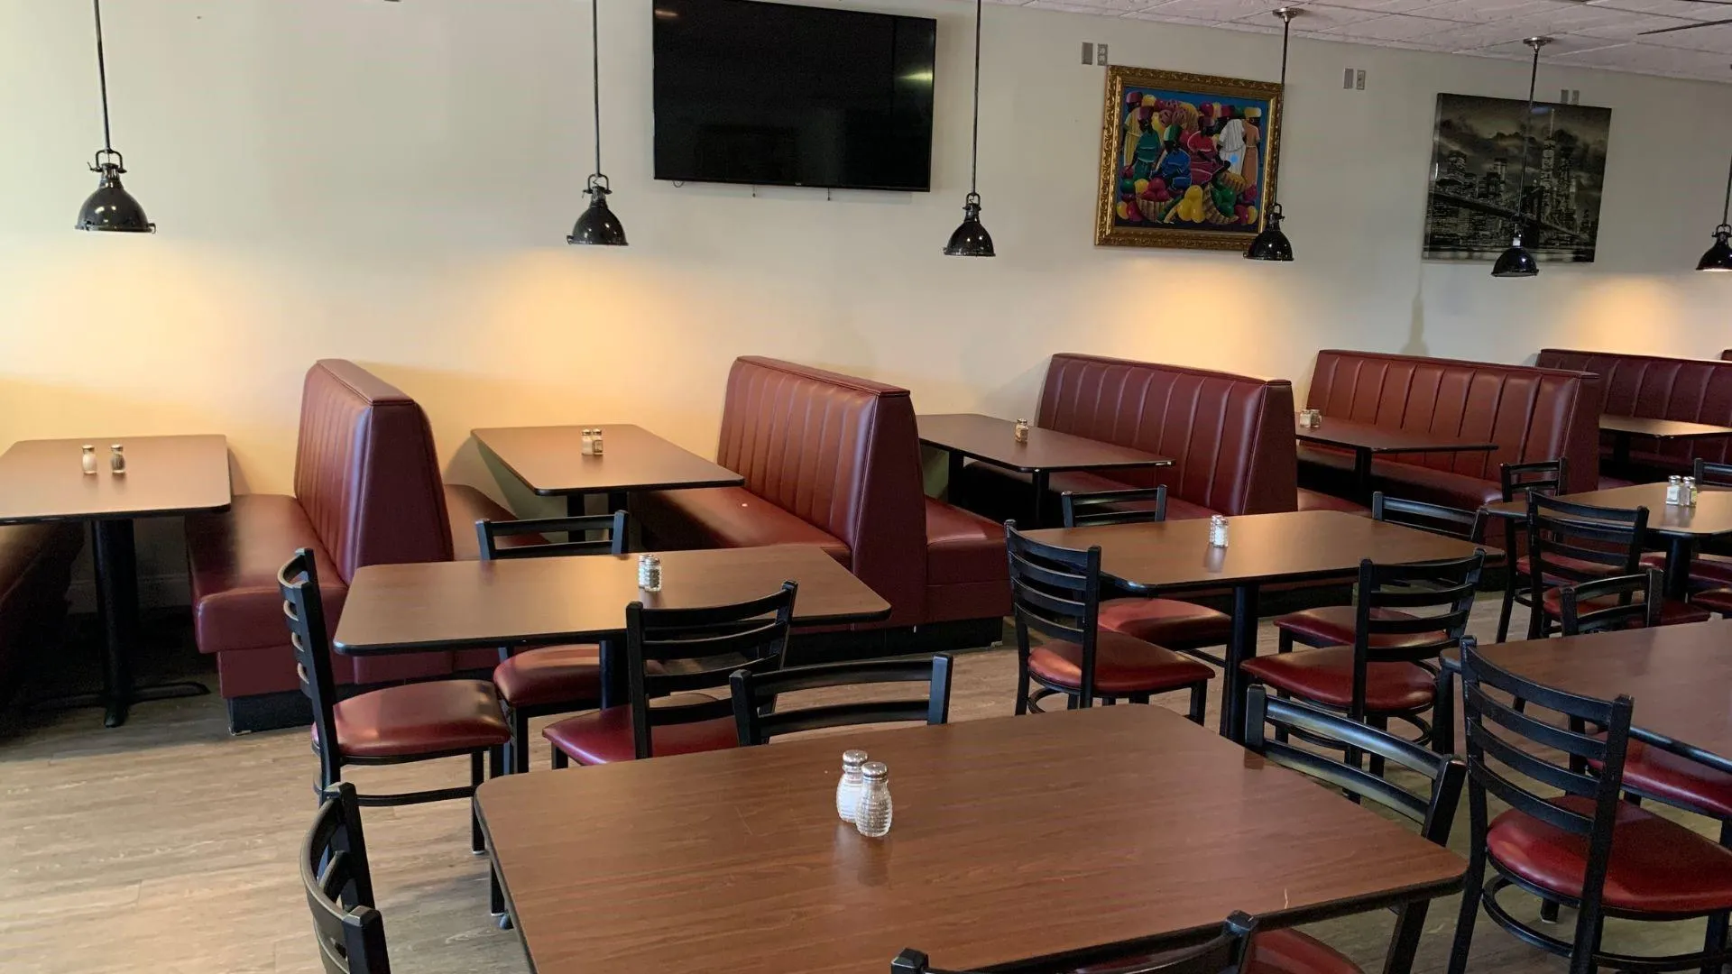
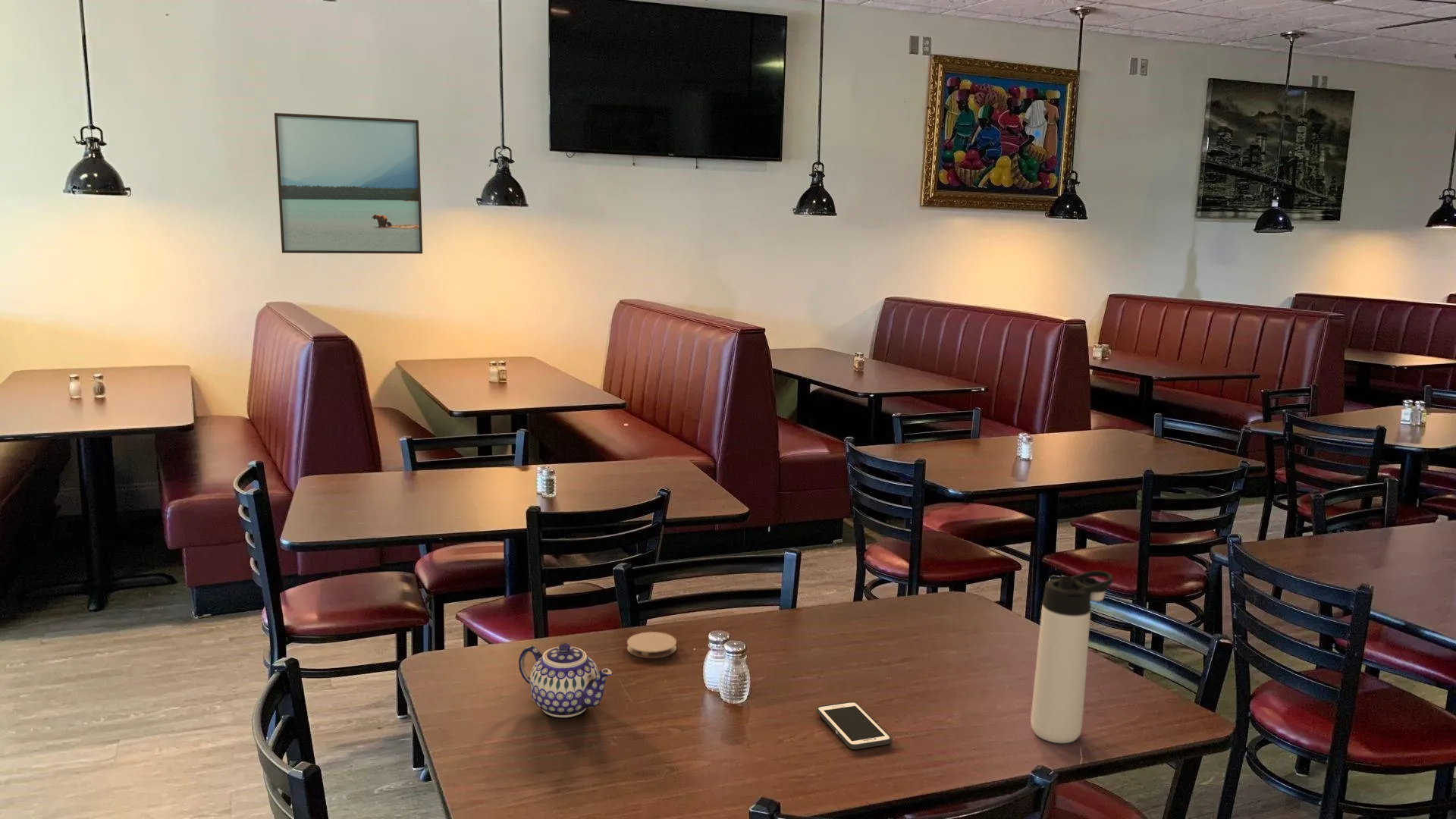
+ thermos bottle (1072, 654)
+ coaster (651, 645)
+ teapot (565, 676)
+ cell phone (852, 724)
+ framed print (350, 185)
